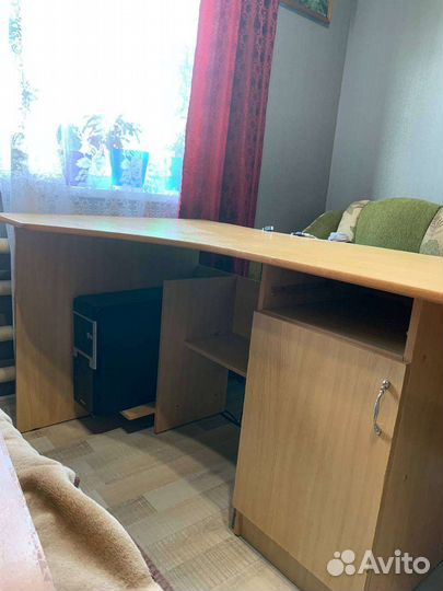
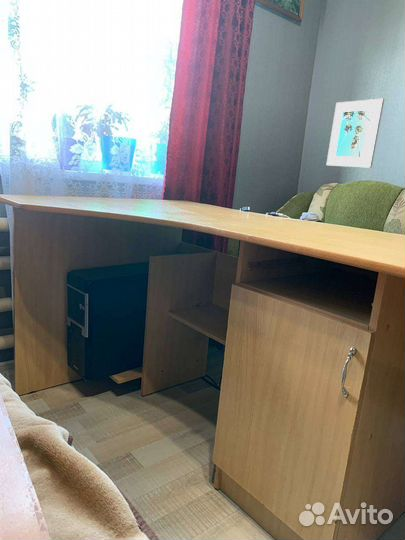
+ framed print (353, 134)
